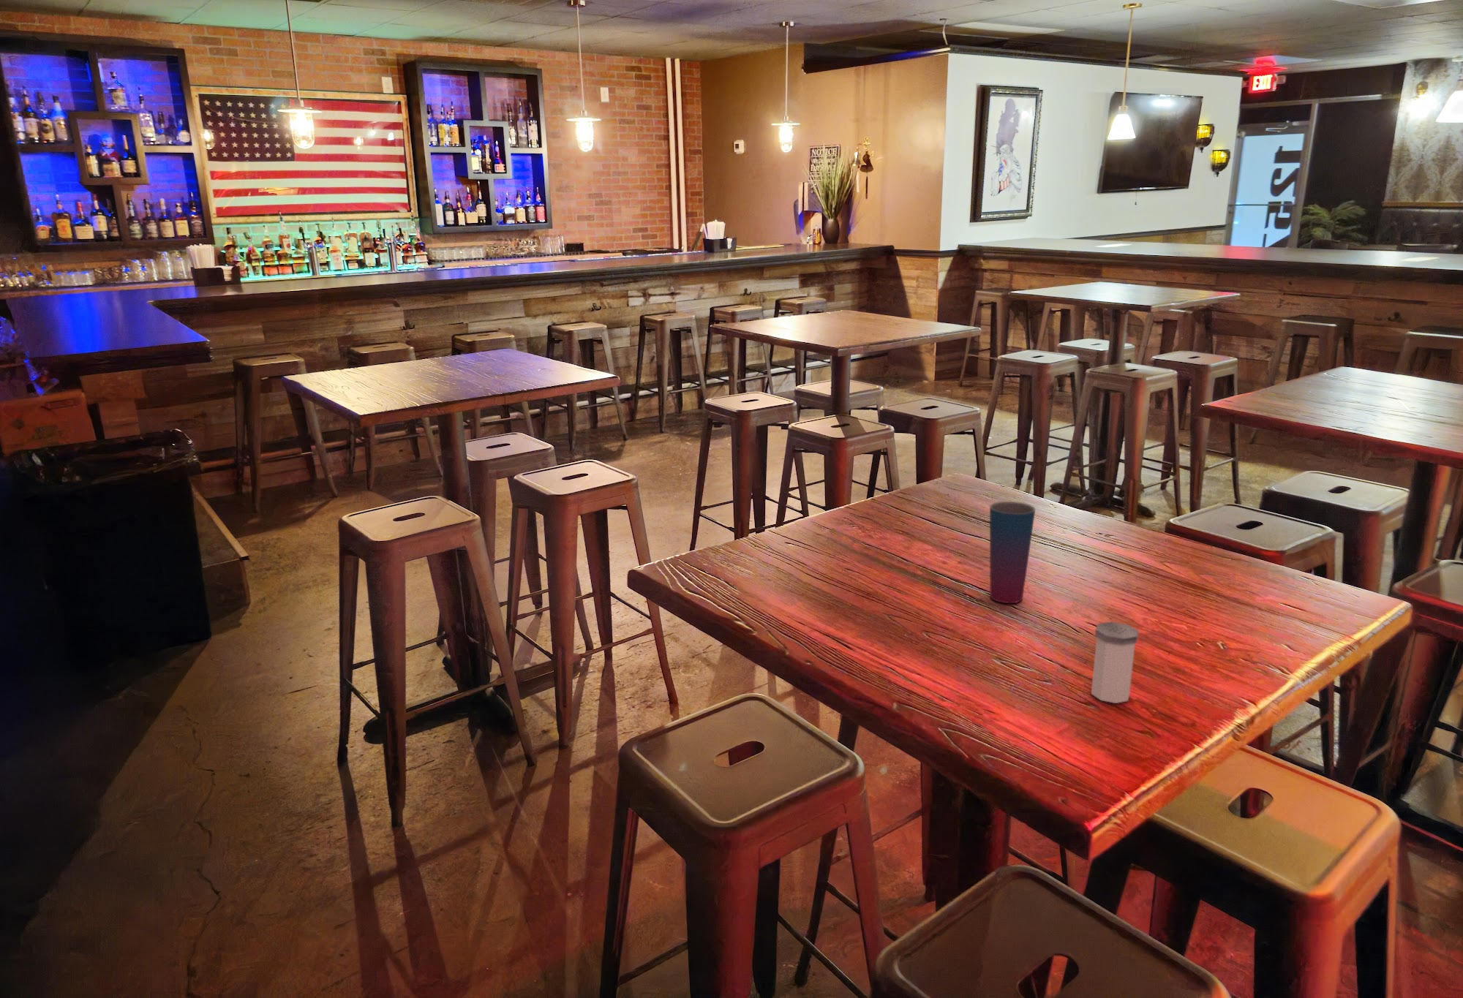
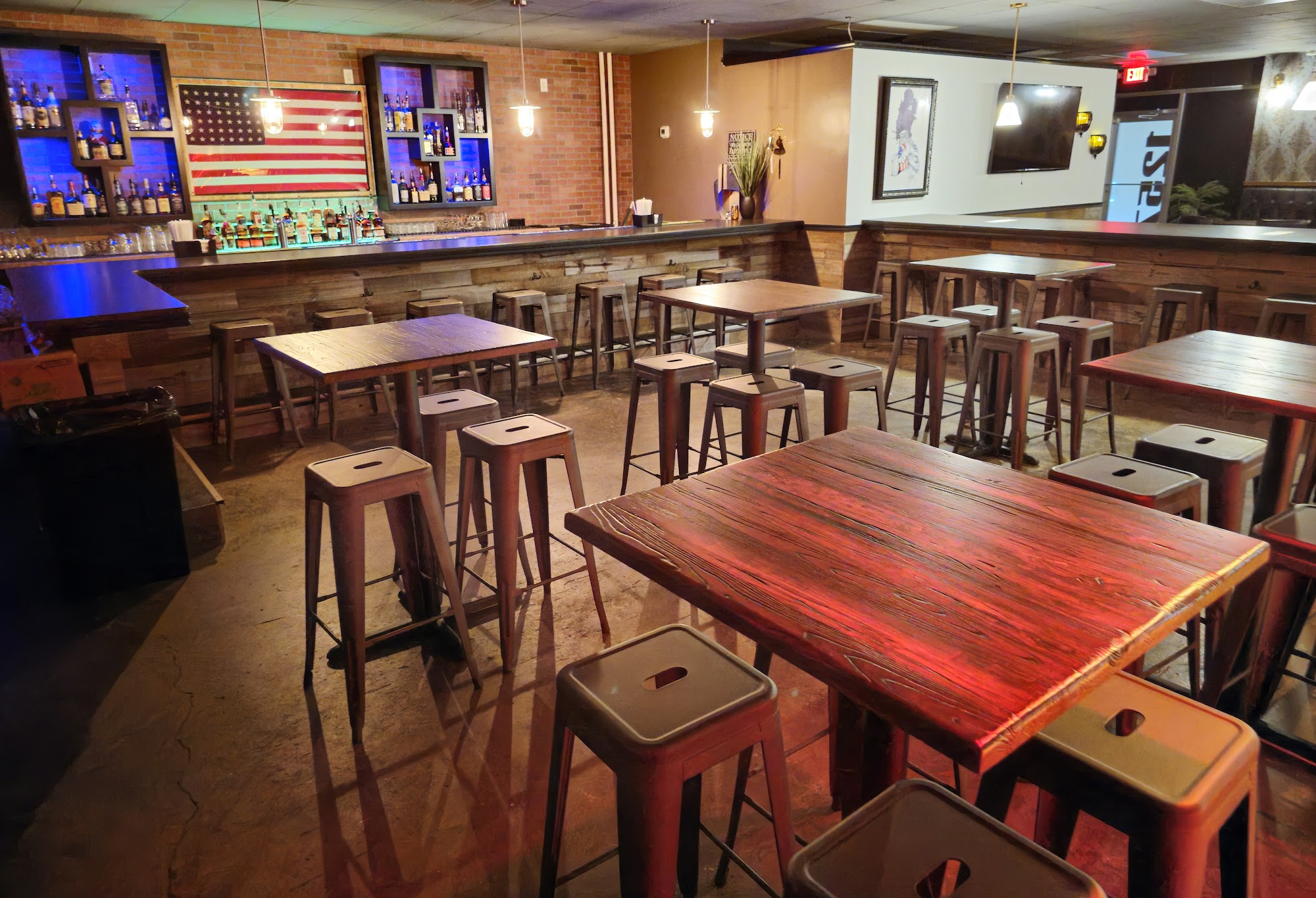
- cup (1008, 552)
- salt shaker (1113, 662)
